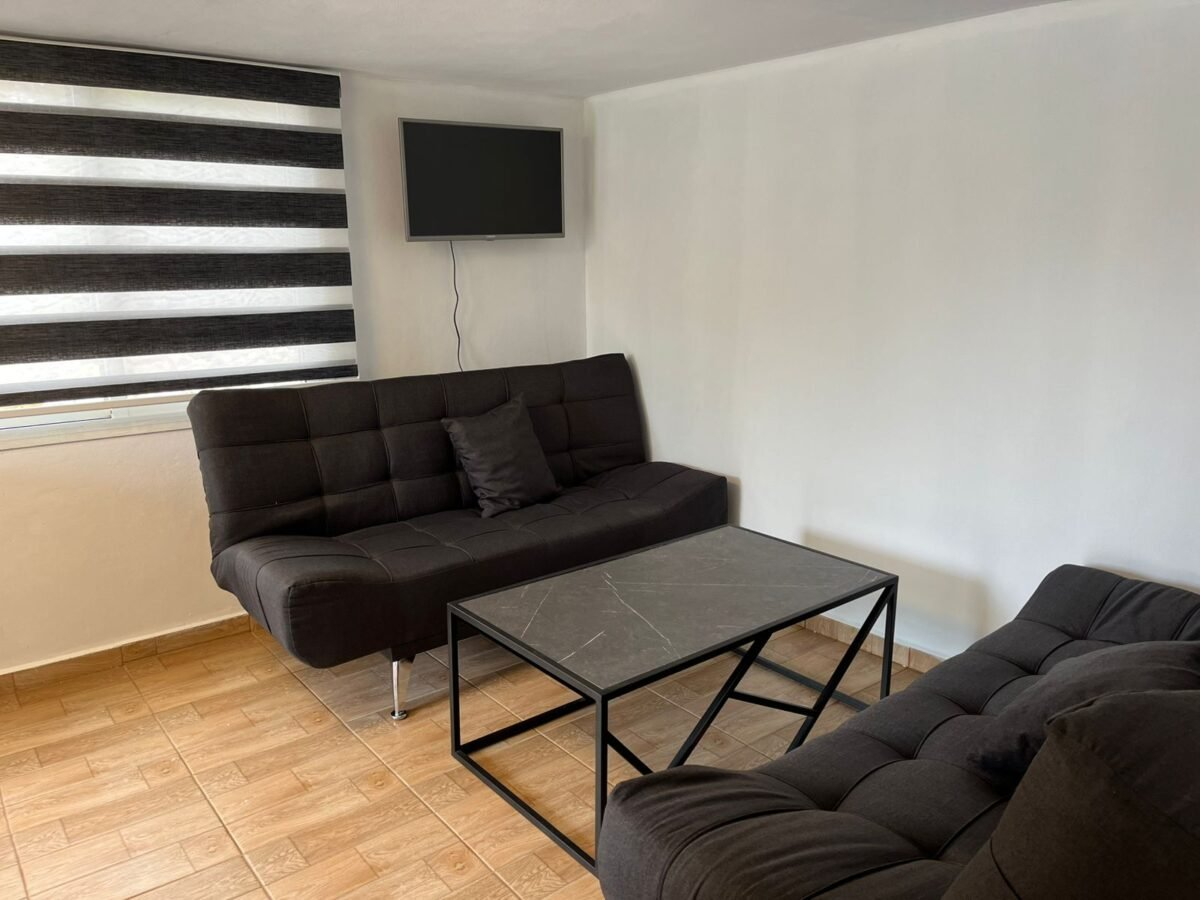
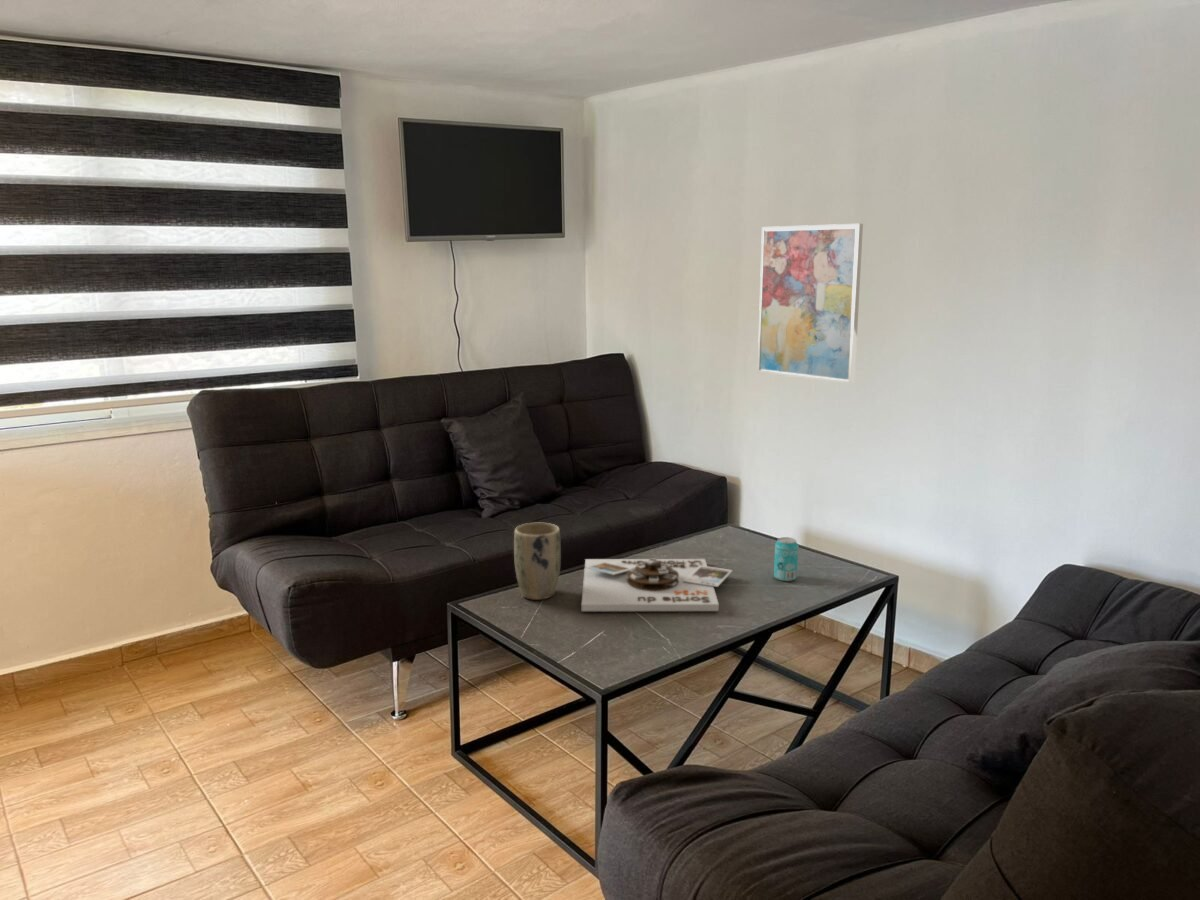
+ board game (659, 572)
+ beverage can (786, 559)
+ wall art (806, 303)
+ plant pot (537, 561)
